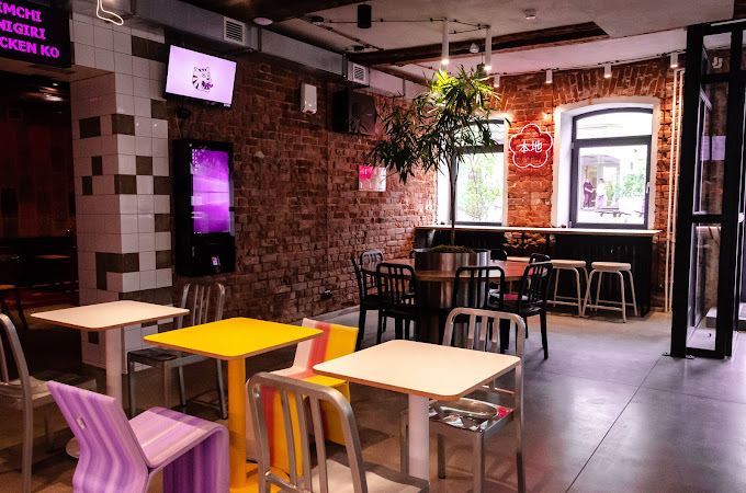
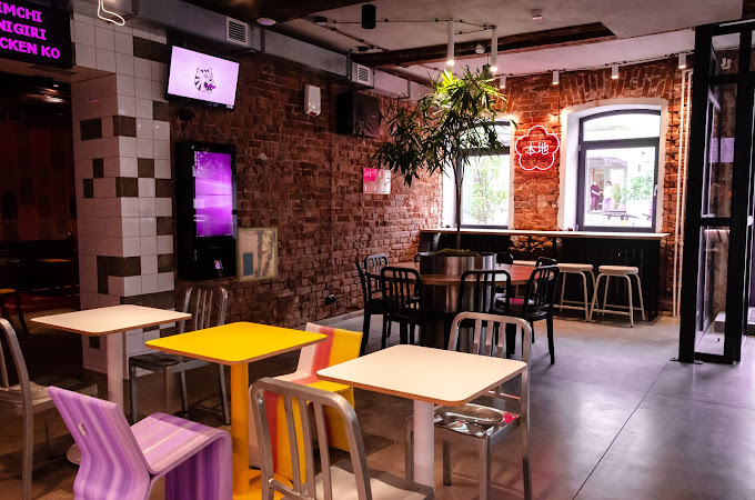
+ wall art (256, 253)
